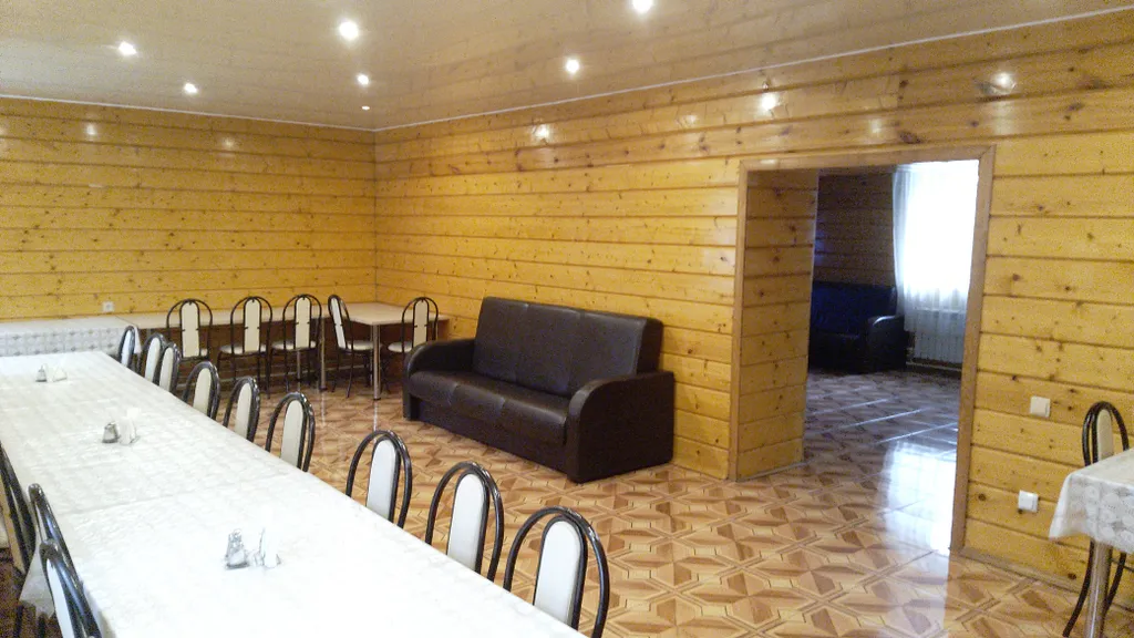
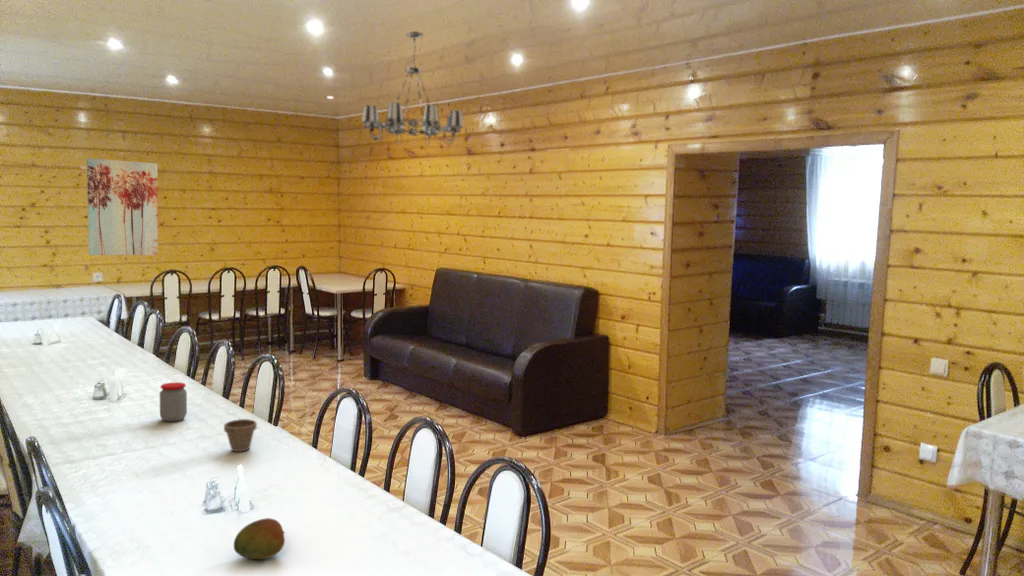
+ flower pot (240, 436)
+ jar (173, 401)
+ chandelier (409, 88)
+ fruit (259, 539)
+ wall art (123, 208)
